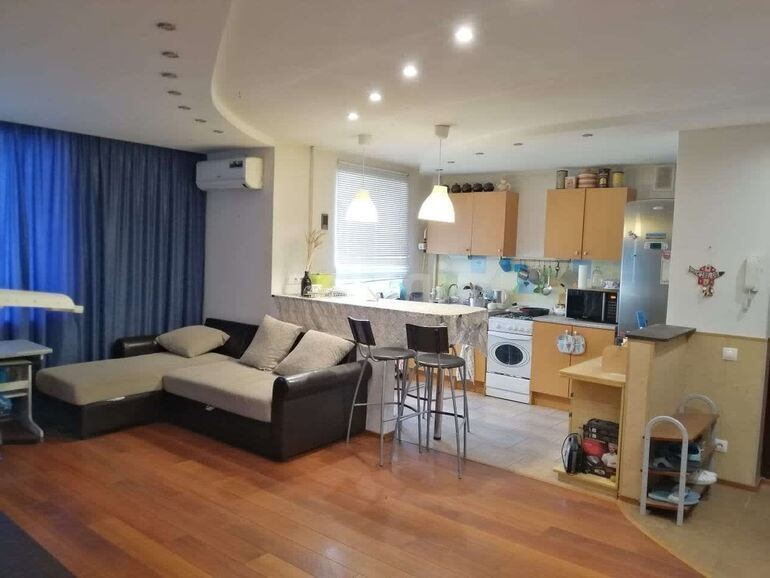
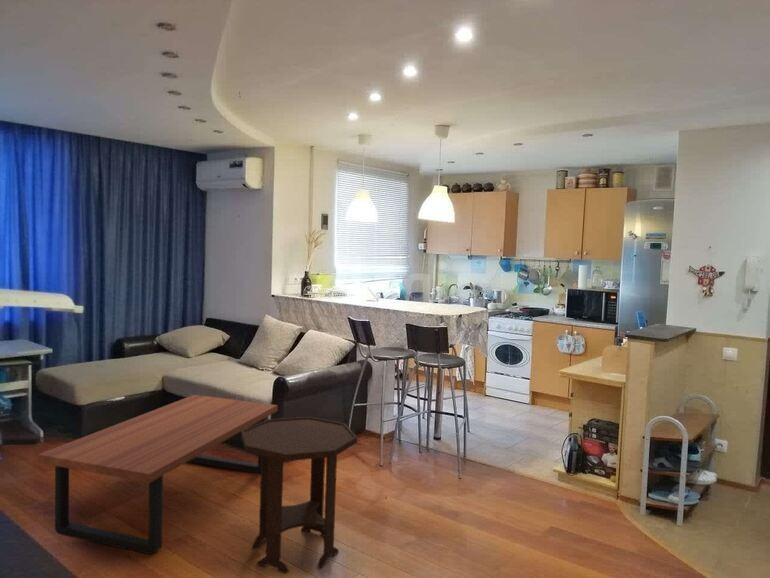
+ side table (298, 504)
+ coffee table (176, 462)
